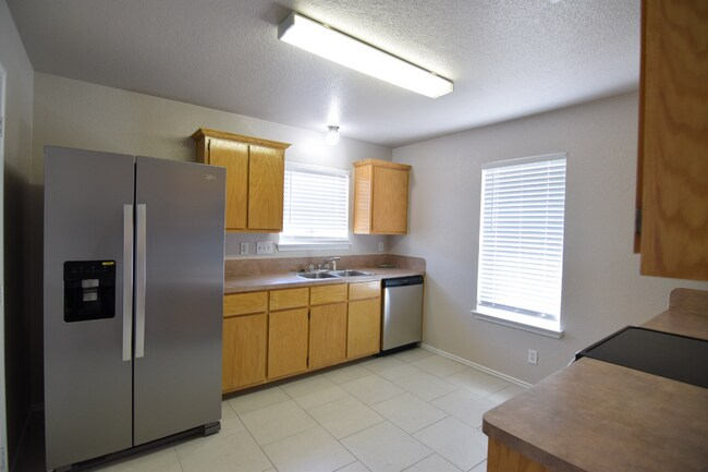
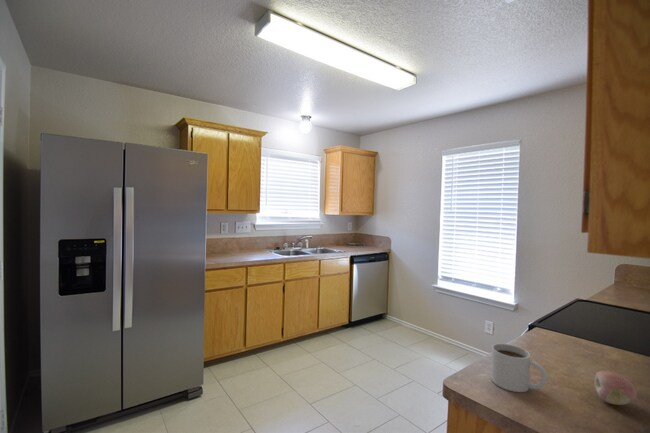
+ fruit (615, 388)
+ mug (518, 369)
